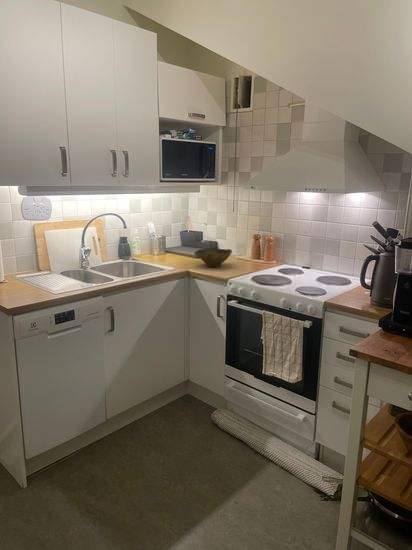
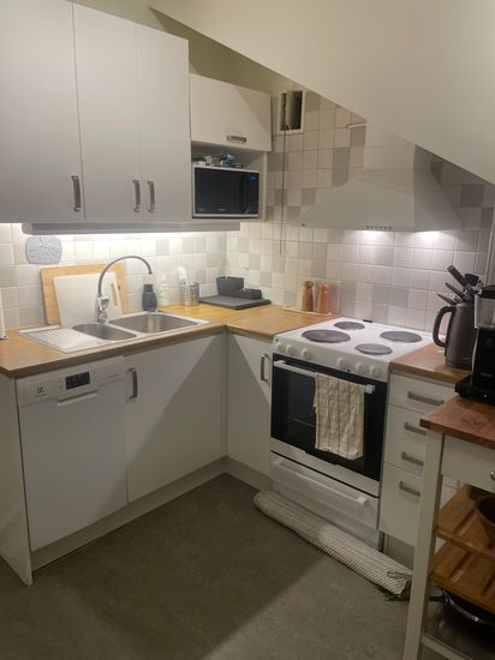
- bowl (213, 258)
